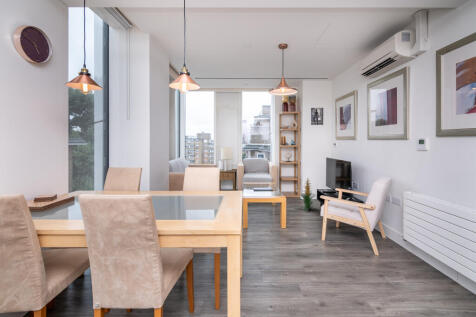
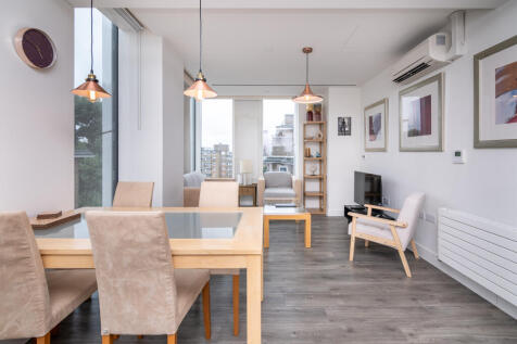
- indoor plant (307, 193)
